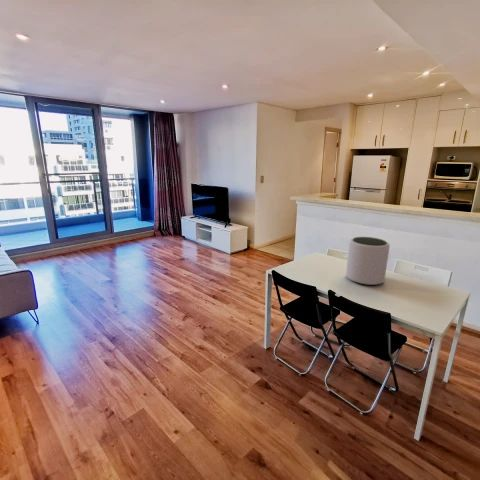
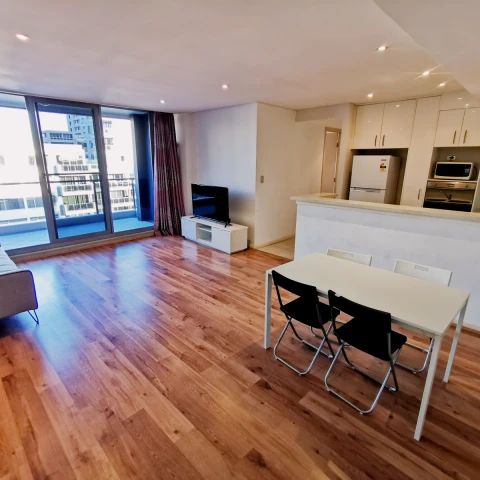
- plant pot (366, 260)
